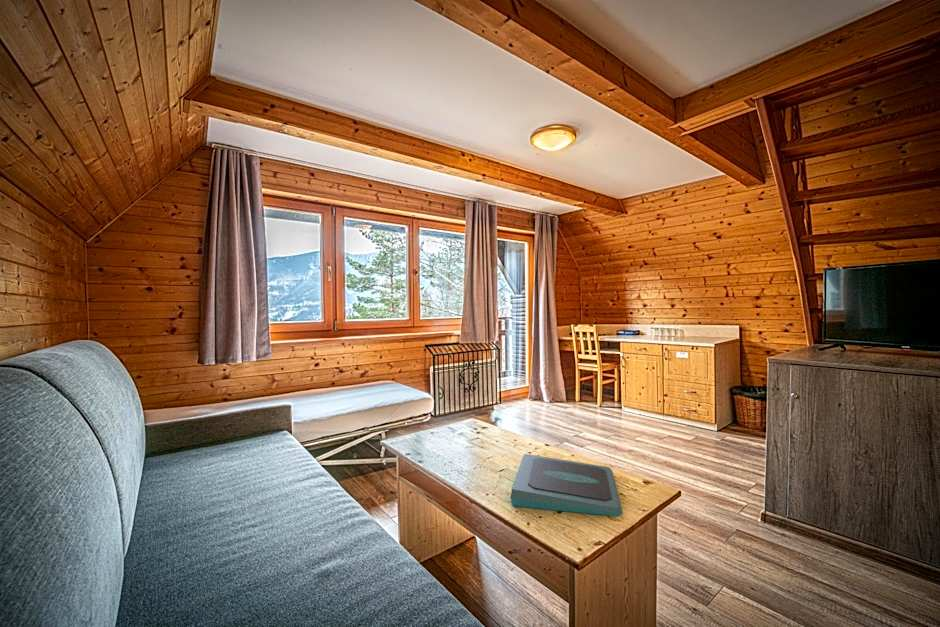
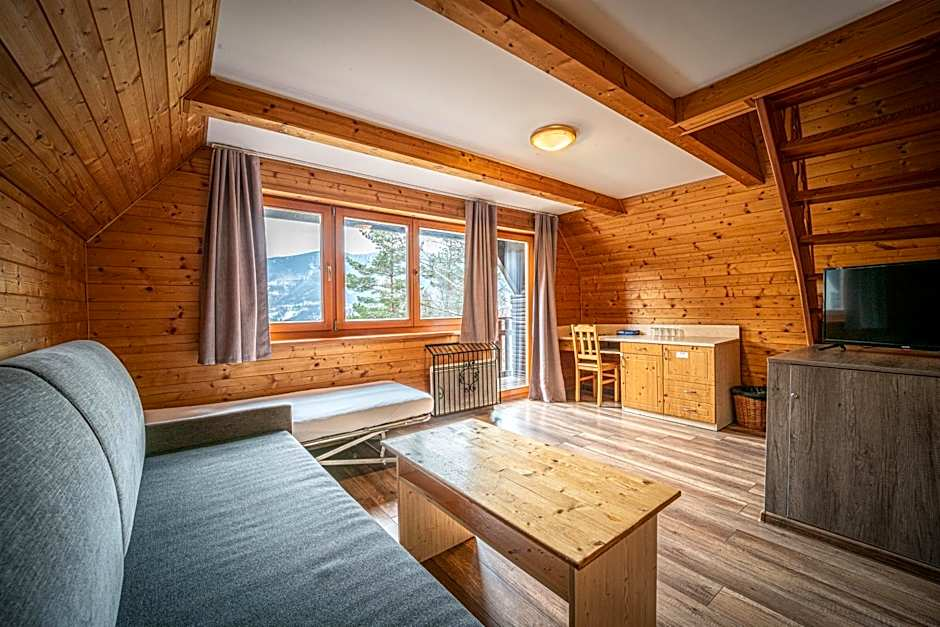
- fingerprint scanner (565, 480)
